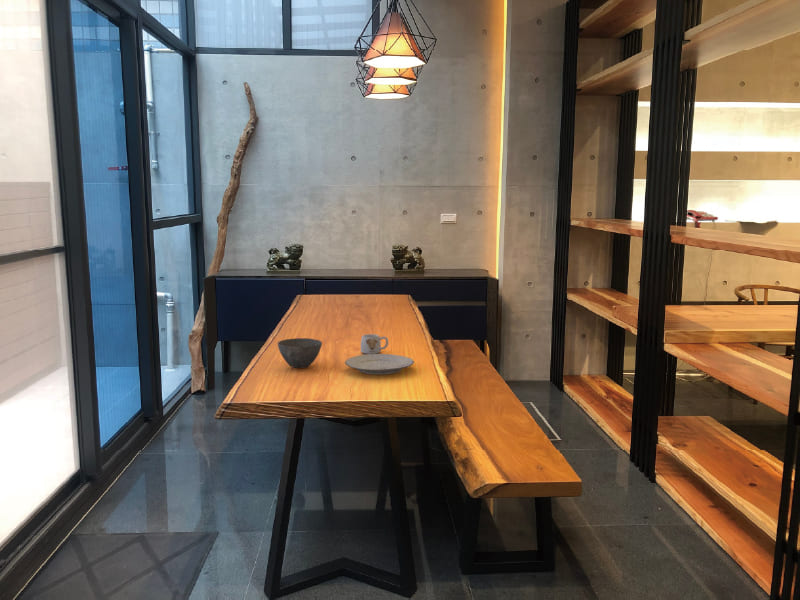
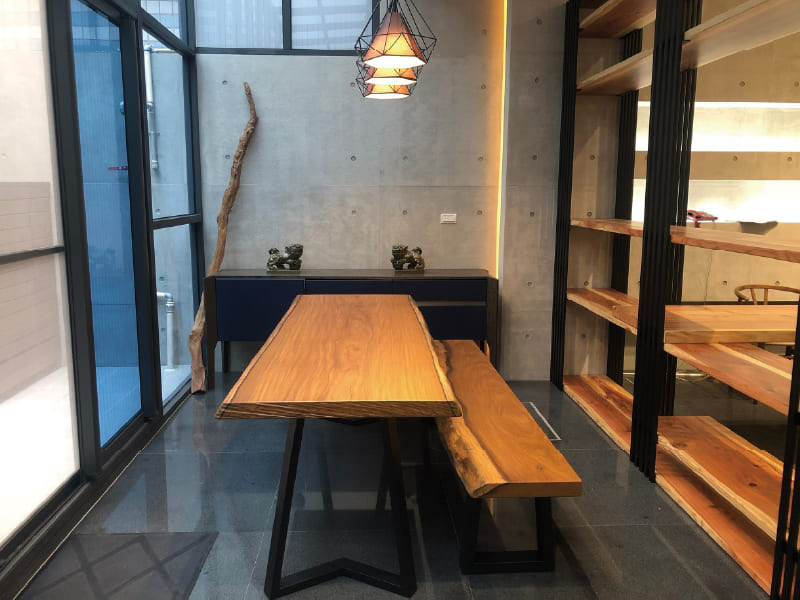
- mug (374, 343)
- plate (379, 365)
- bowl (300, 354)
